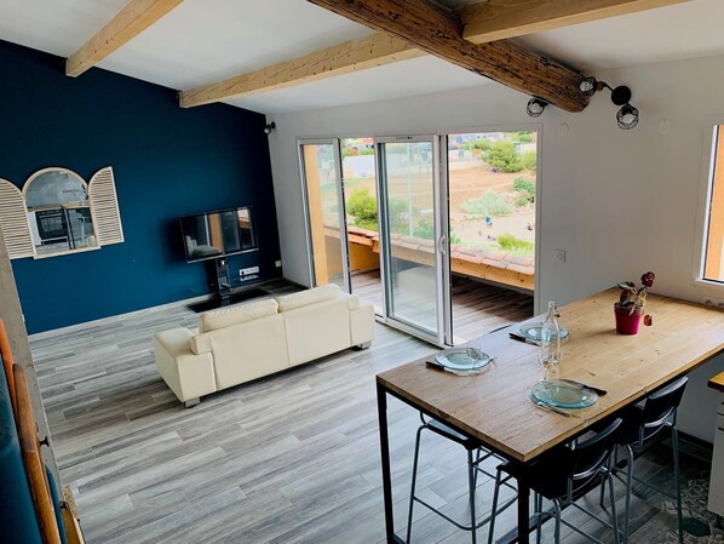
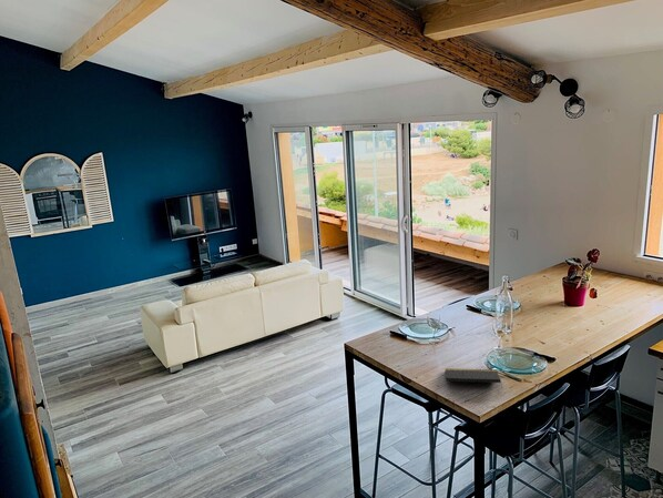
+ notepad (471, 375)
